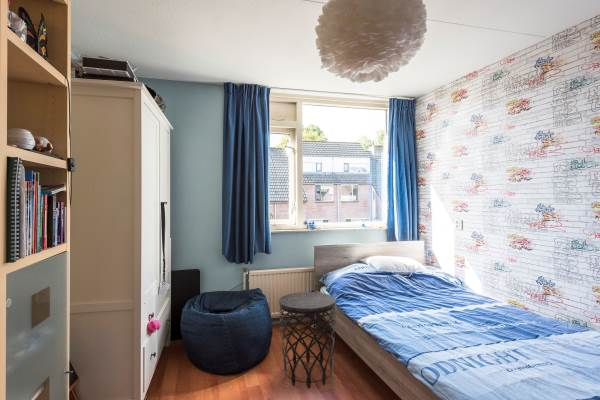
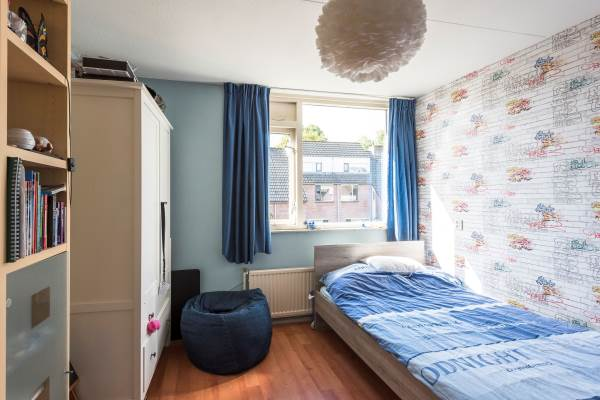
- side table (307, 336)
